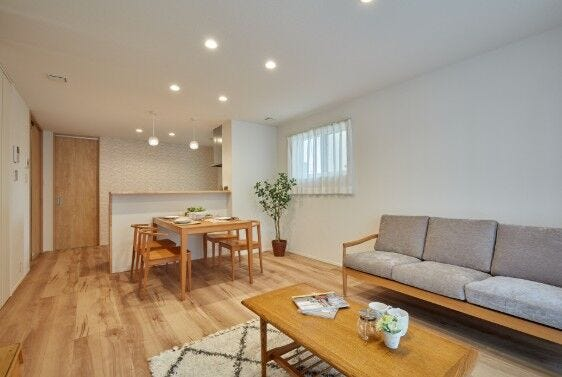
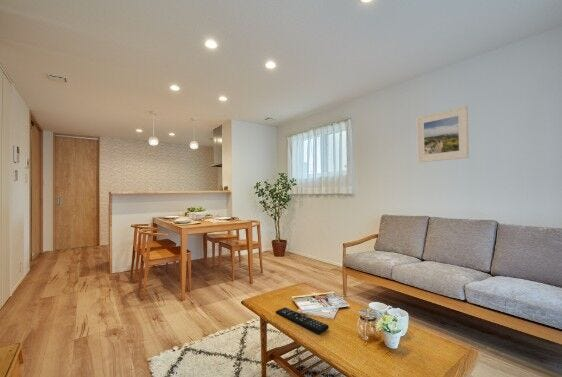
+ remote control (300, 318)
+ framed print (440, 136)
